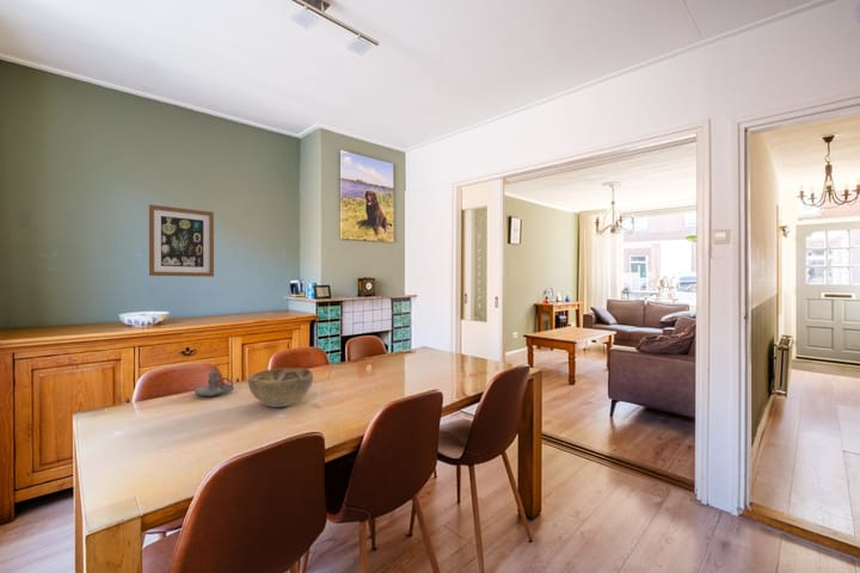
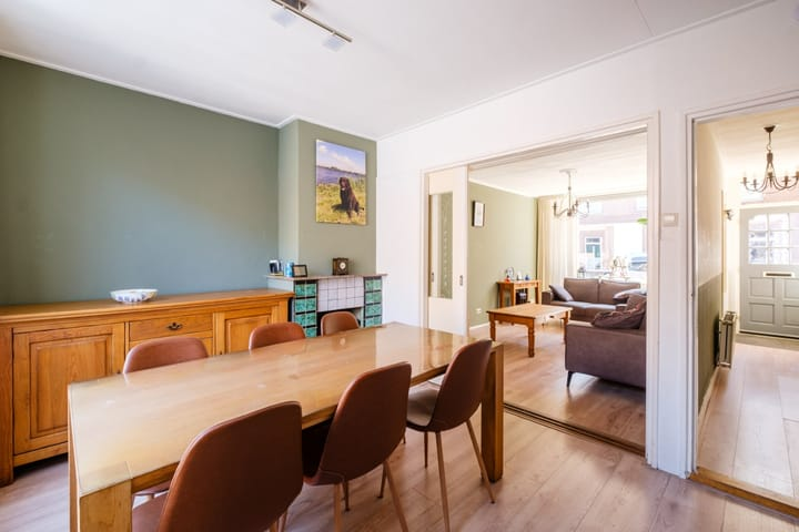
- candle holder (216, 383)
- wall art (183, 242)
- decorative bowl (281, 388)
